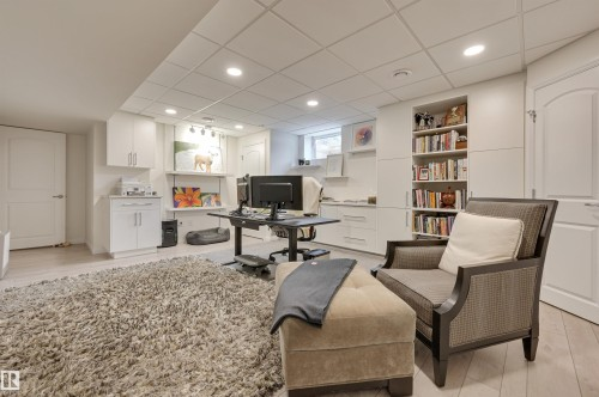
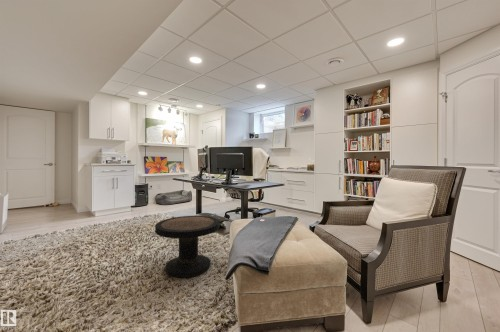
+ side table (188, 244)
